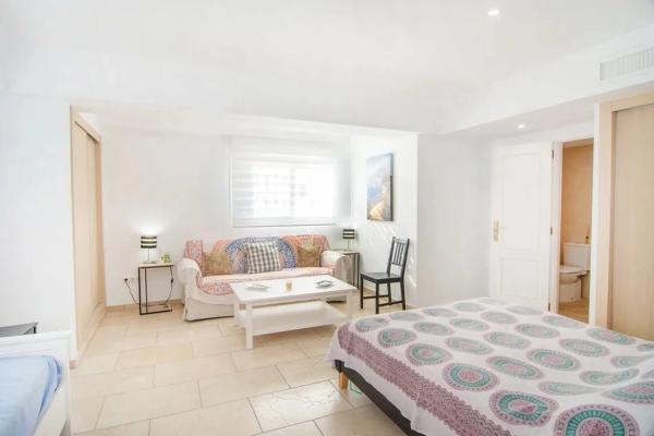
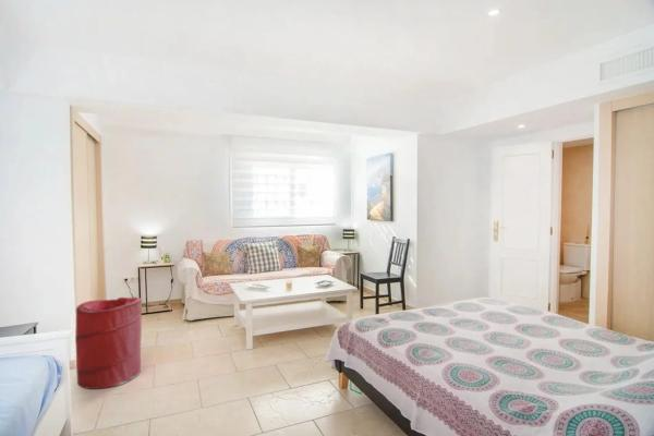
+ laundry hamper (110, 337)
